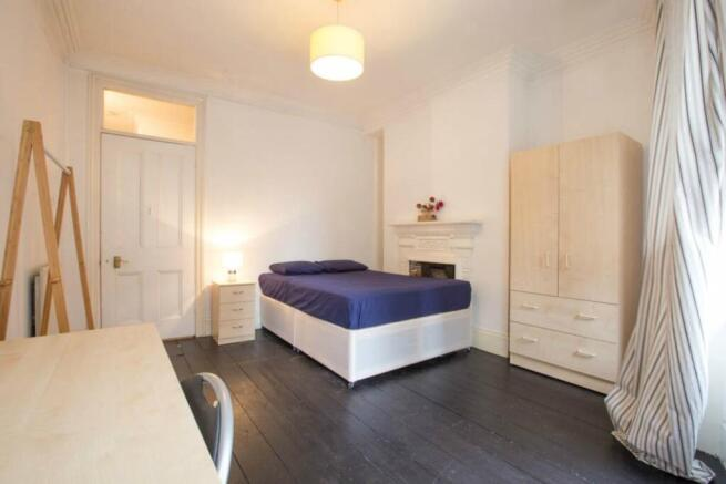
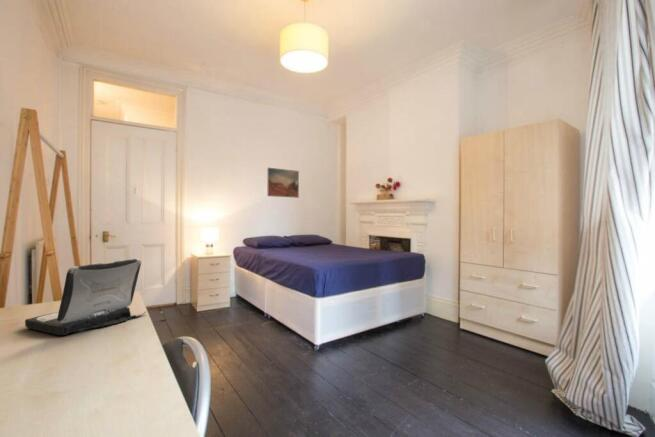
+ laptop (88, 291)
+ wall art (283, 183)
